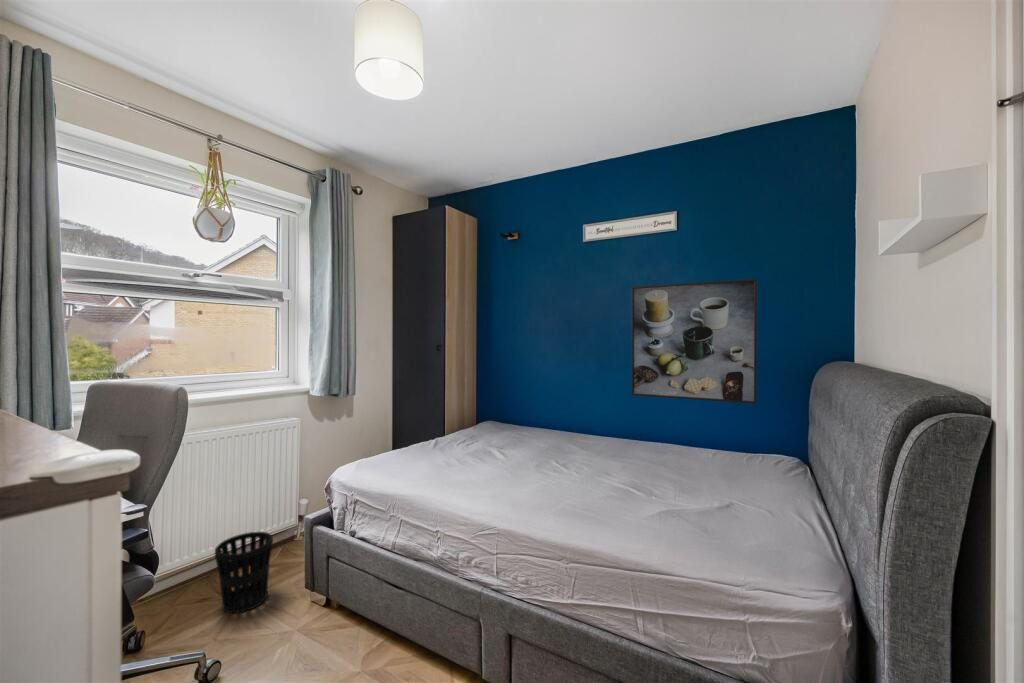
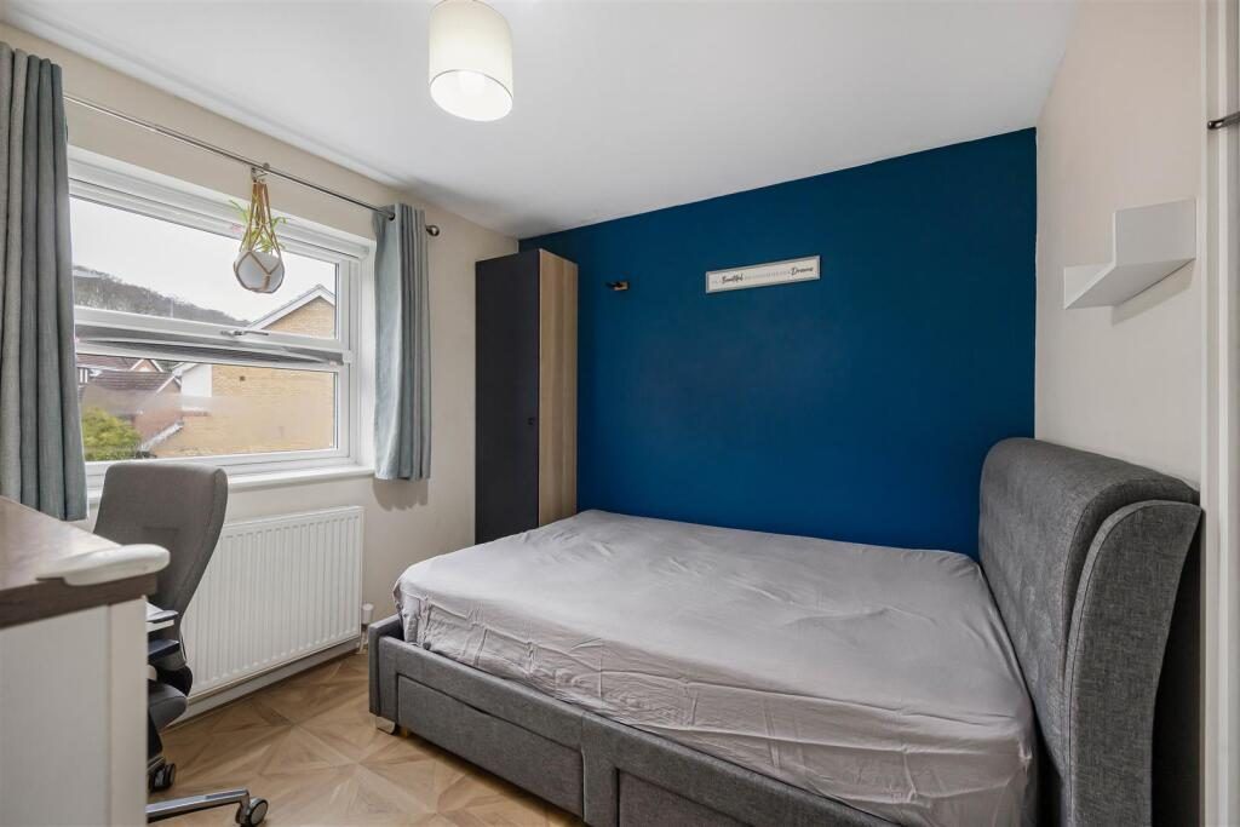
- wastebasket (245, 571)
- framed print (690, 341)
